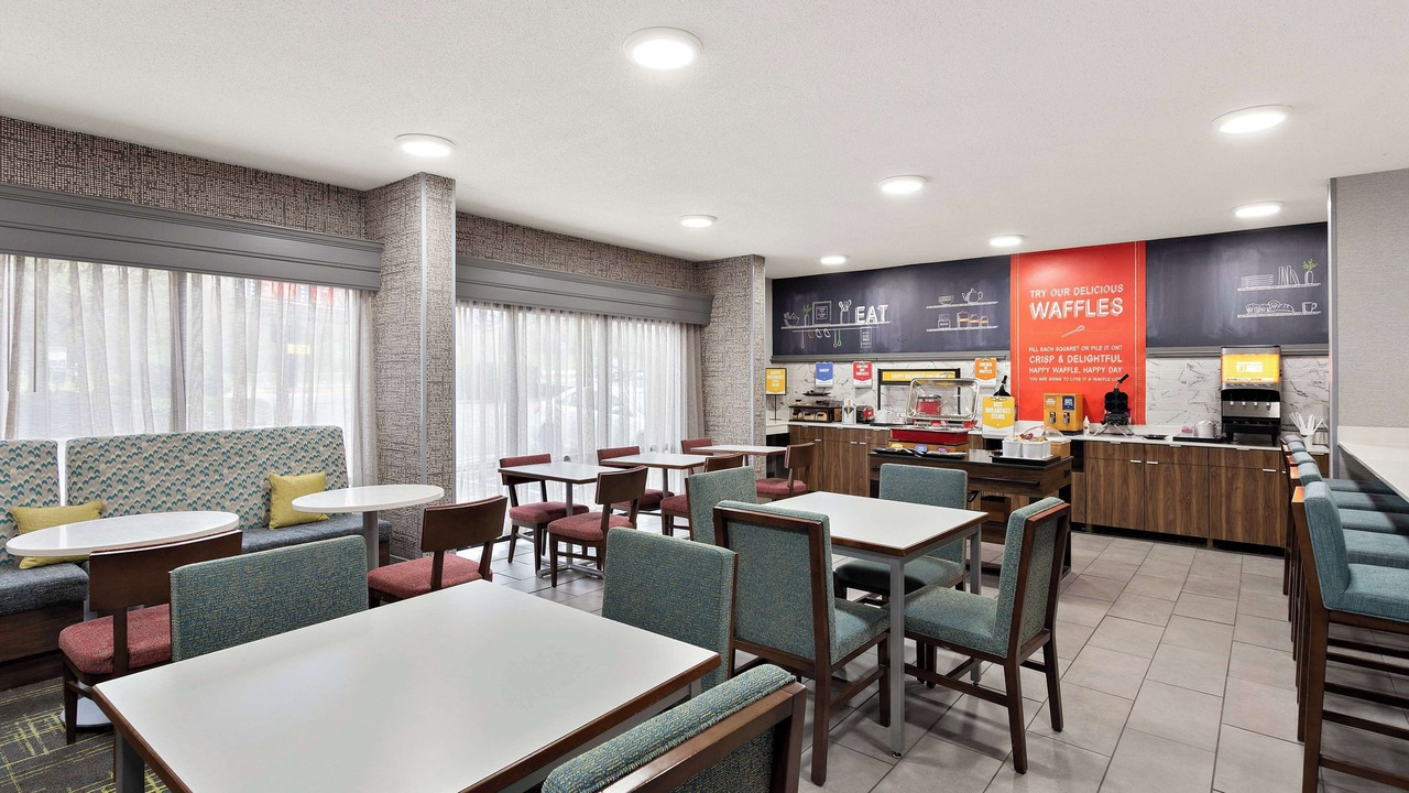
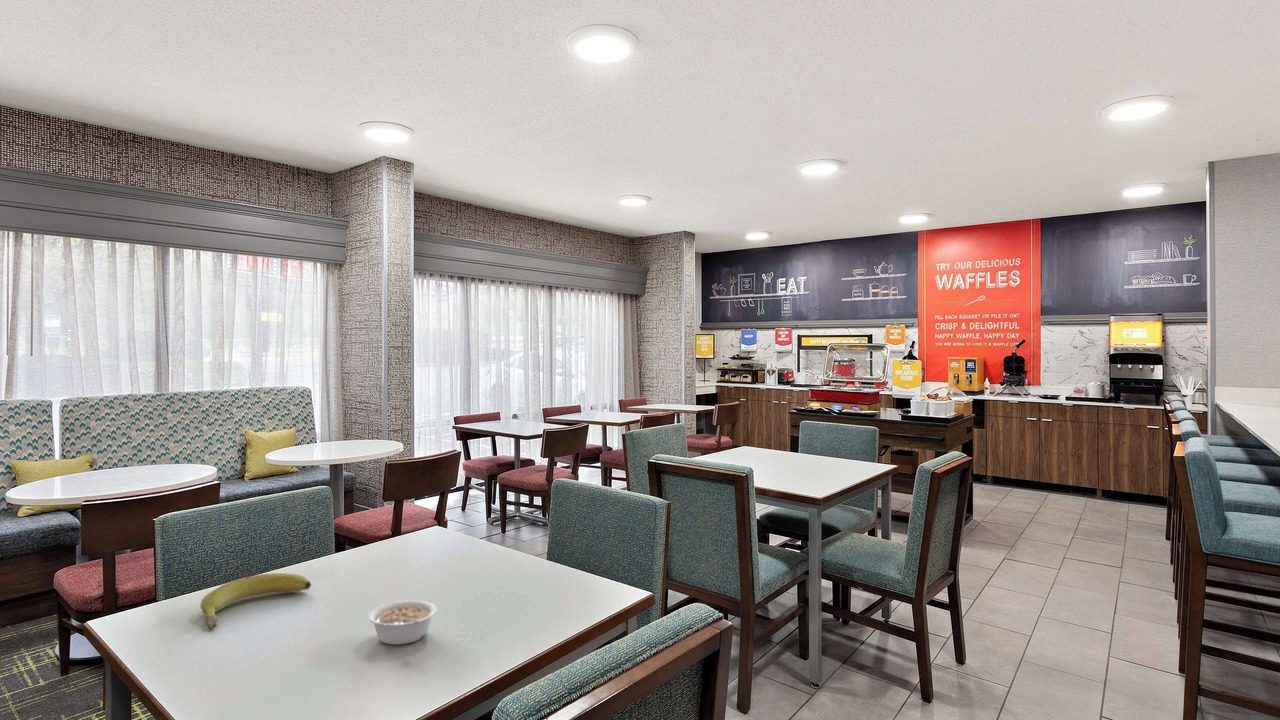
+ legume (405, 621)
+ banana (248, 596)
